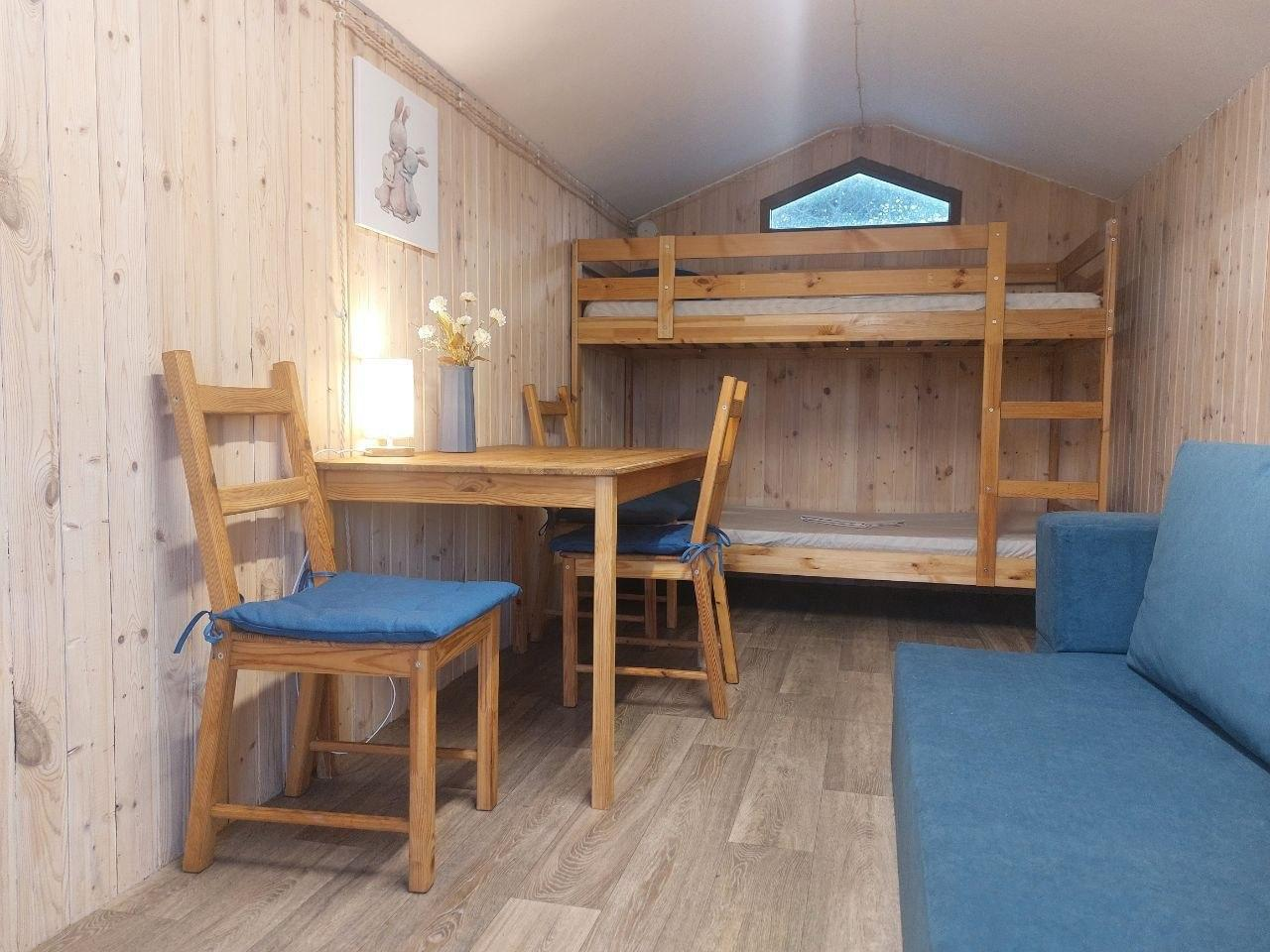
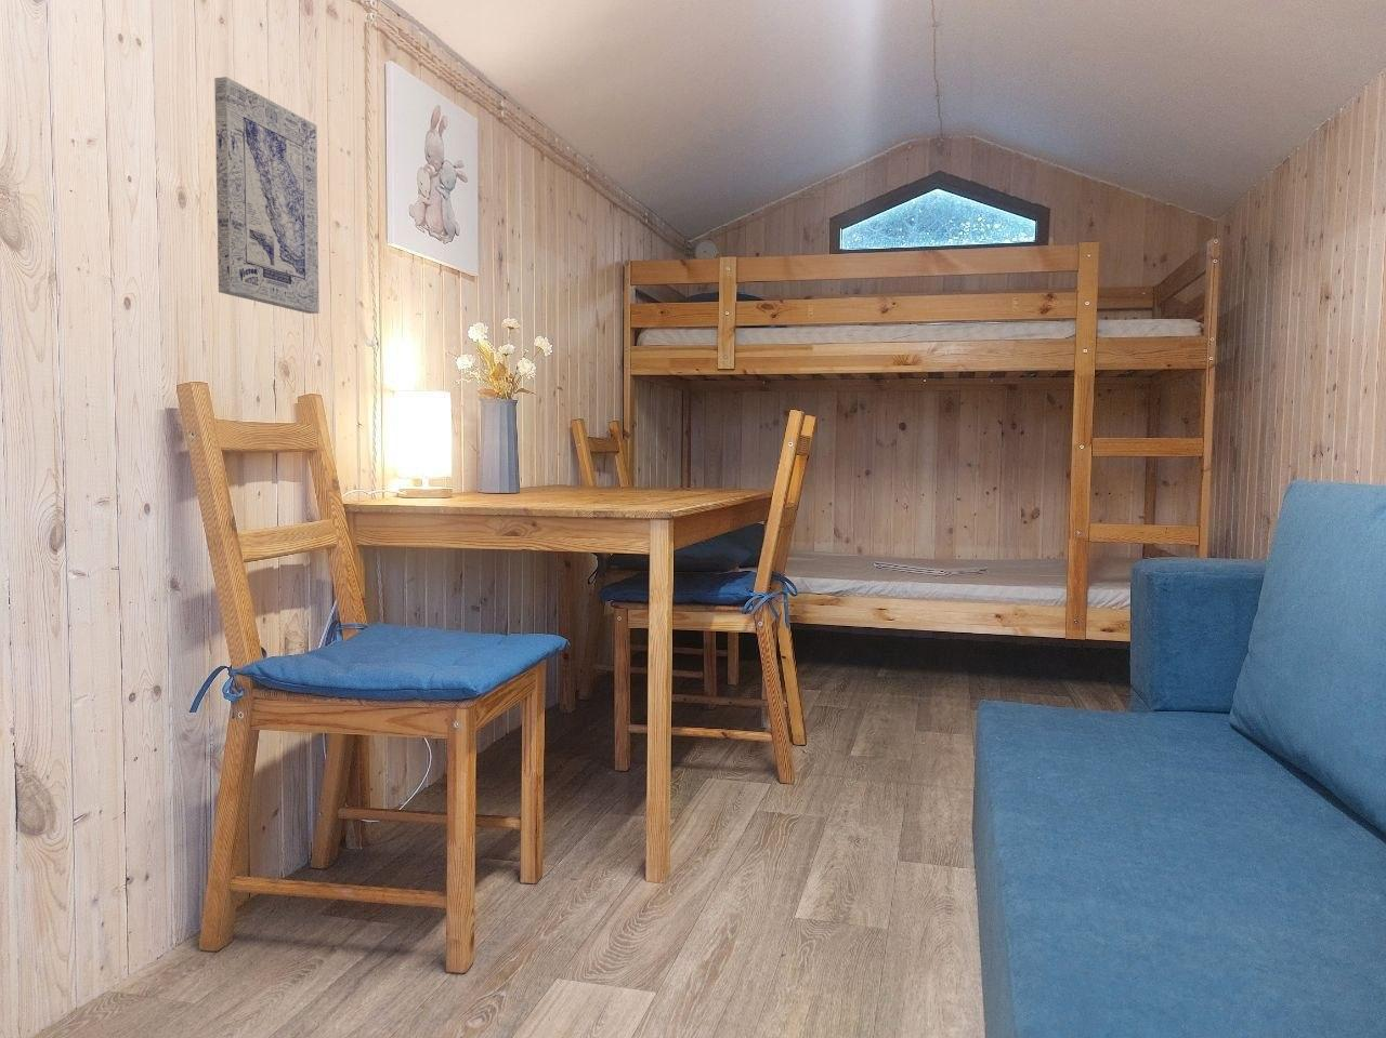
+ wall art (270, 203)
